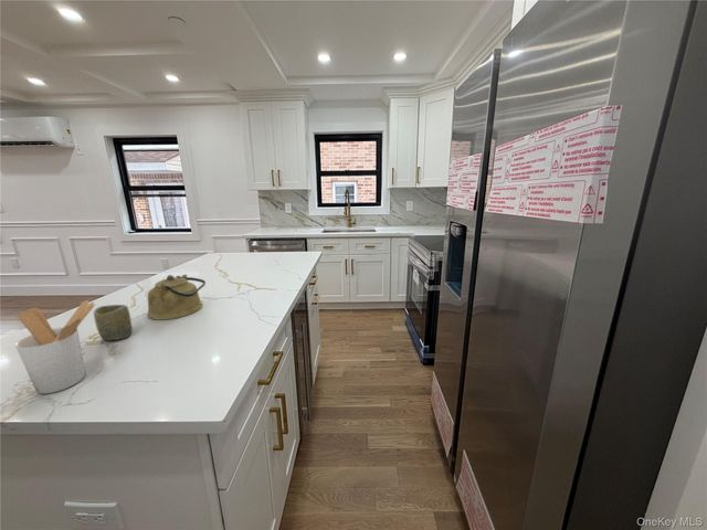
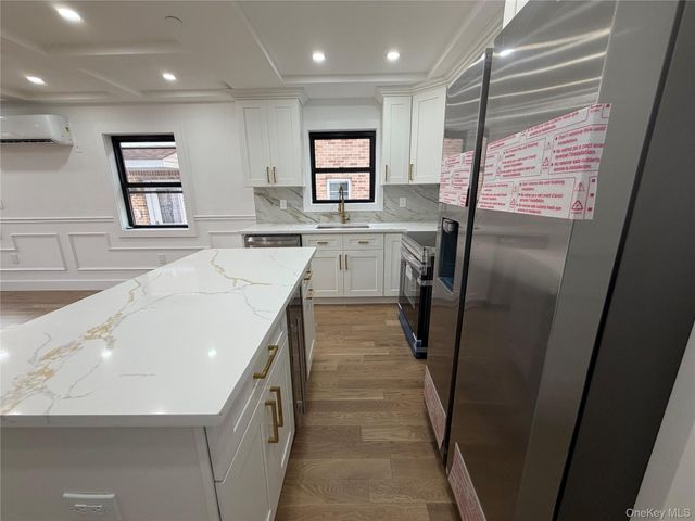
- cup (114, 321)
- kettle (176, 290)
- utensil holder (65, 342)
